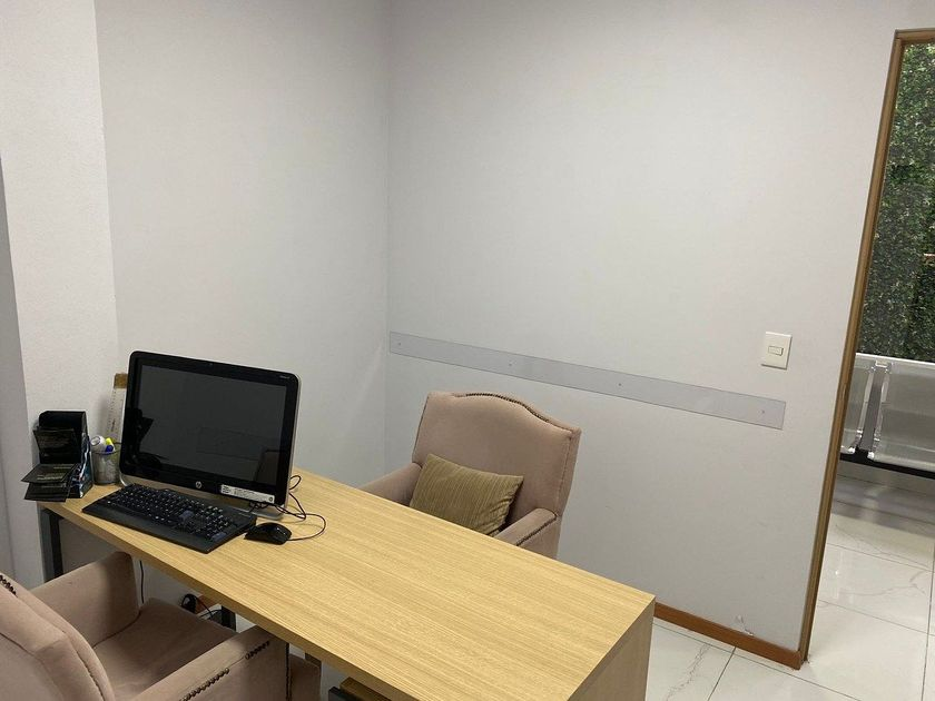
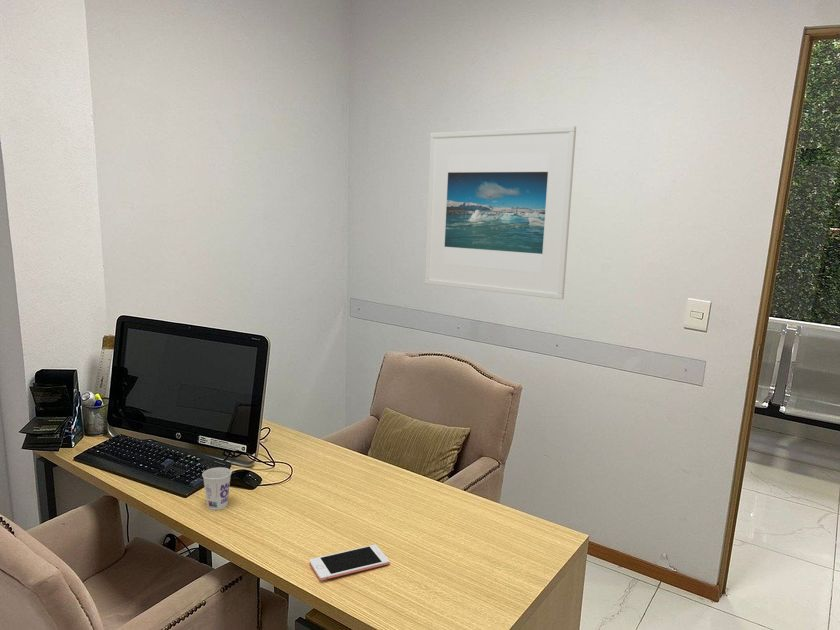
+ cup (217, 489)
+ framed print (493, 211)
+ cell phone (349, 561)
